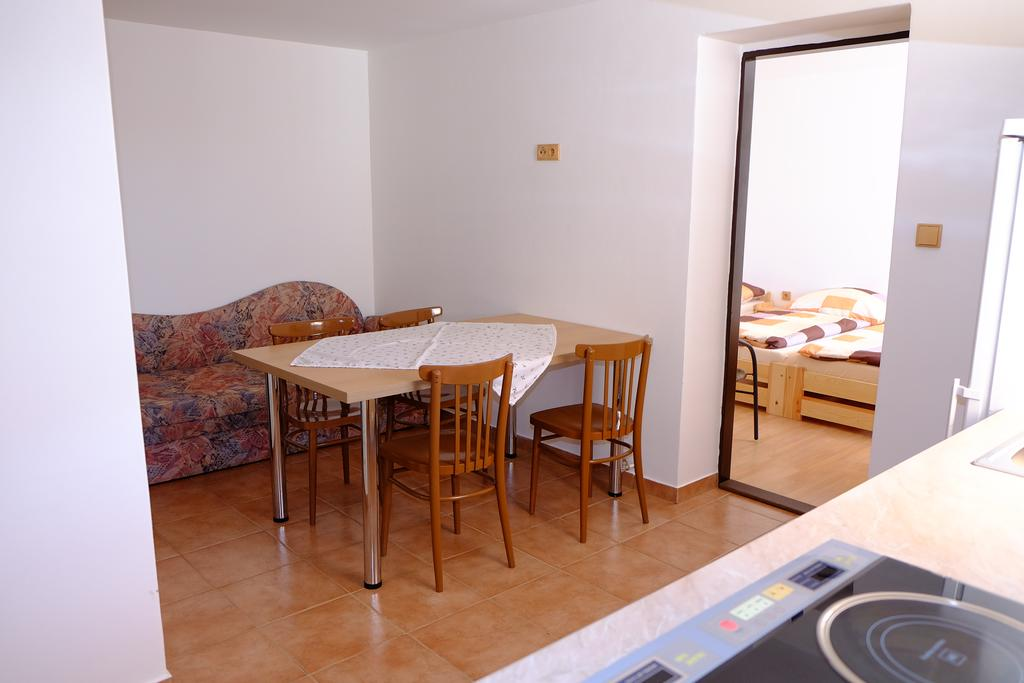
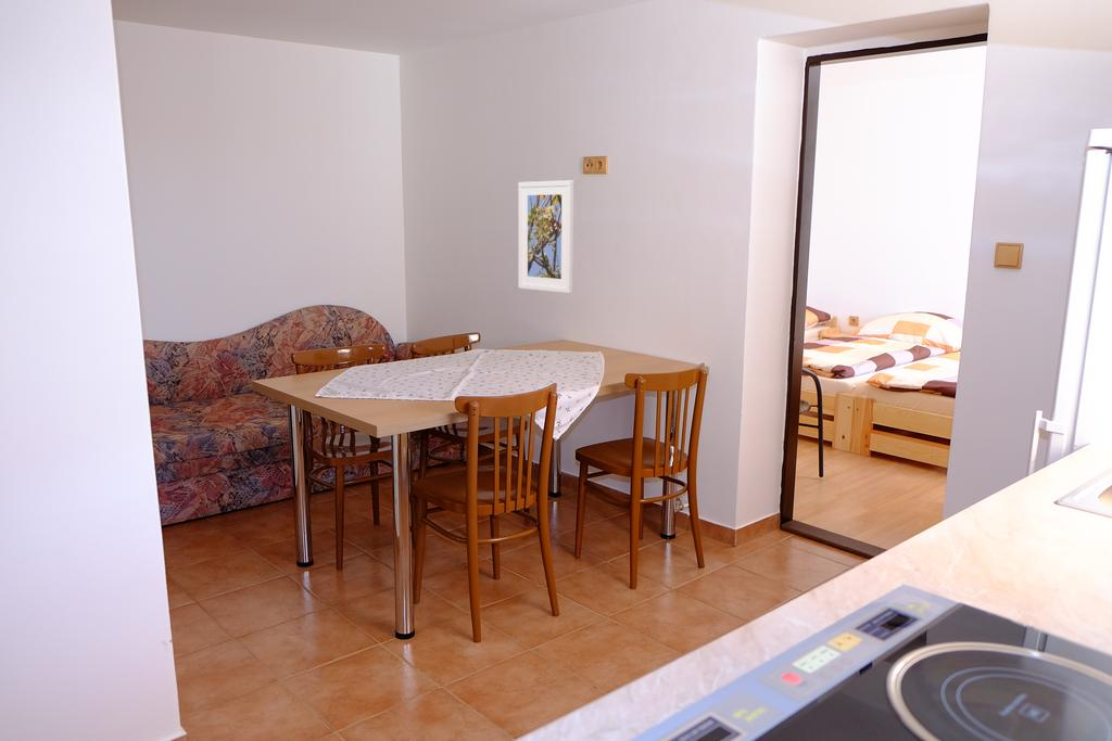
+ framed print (544, 237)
